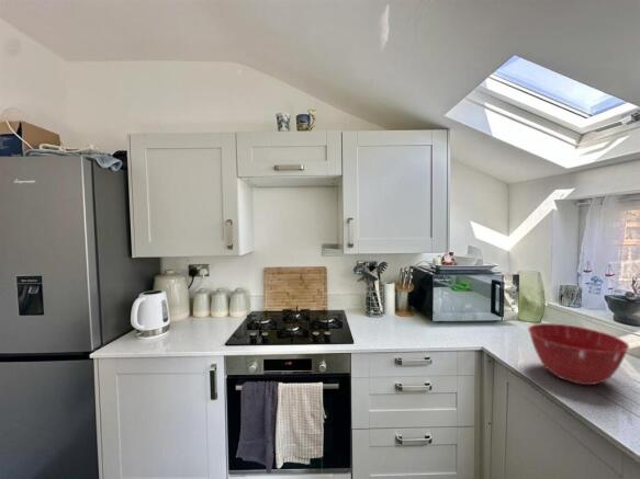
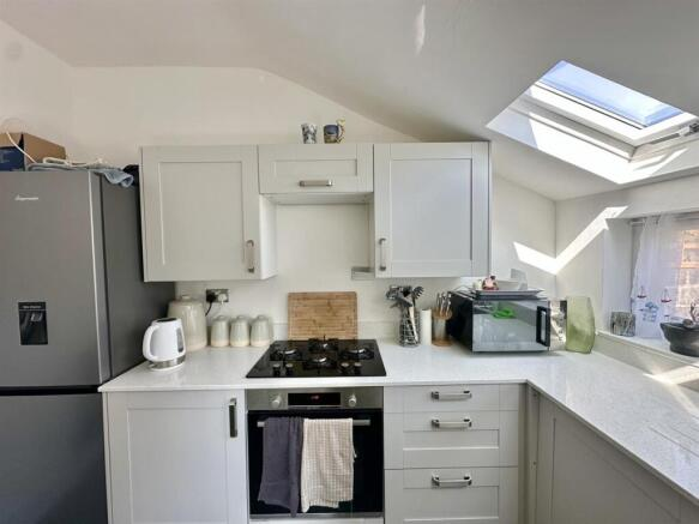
- mixing bowl (573, 355)
